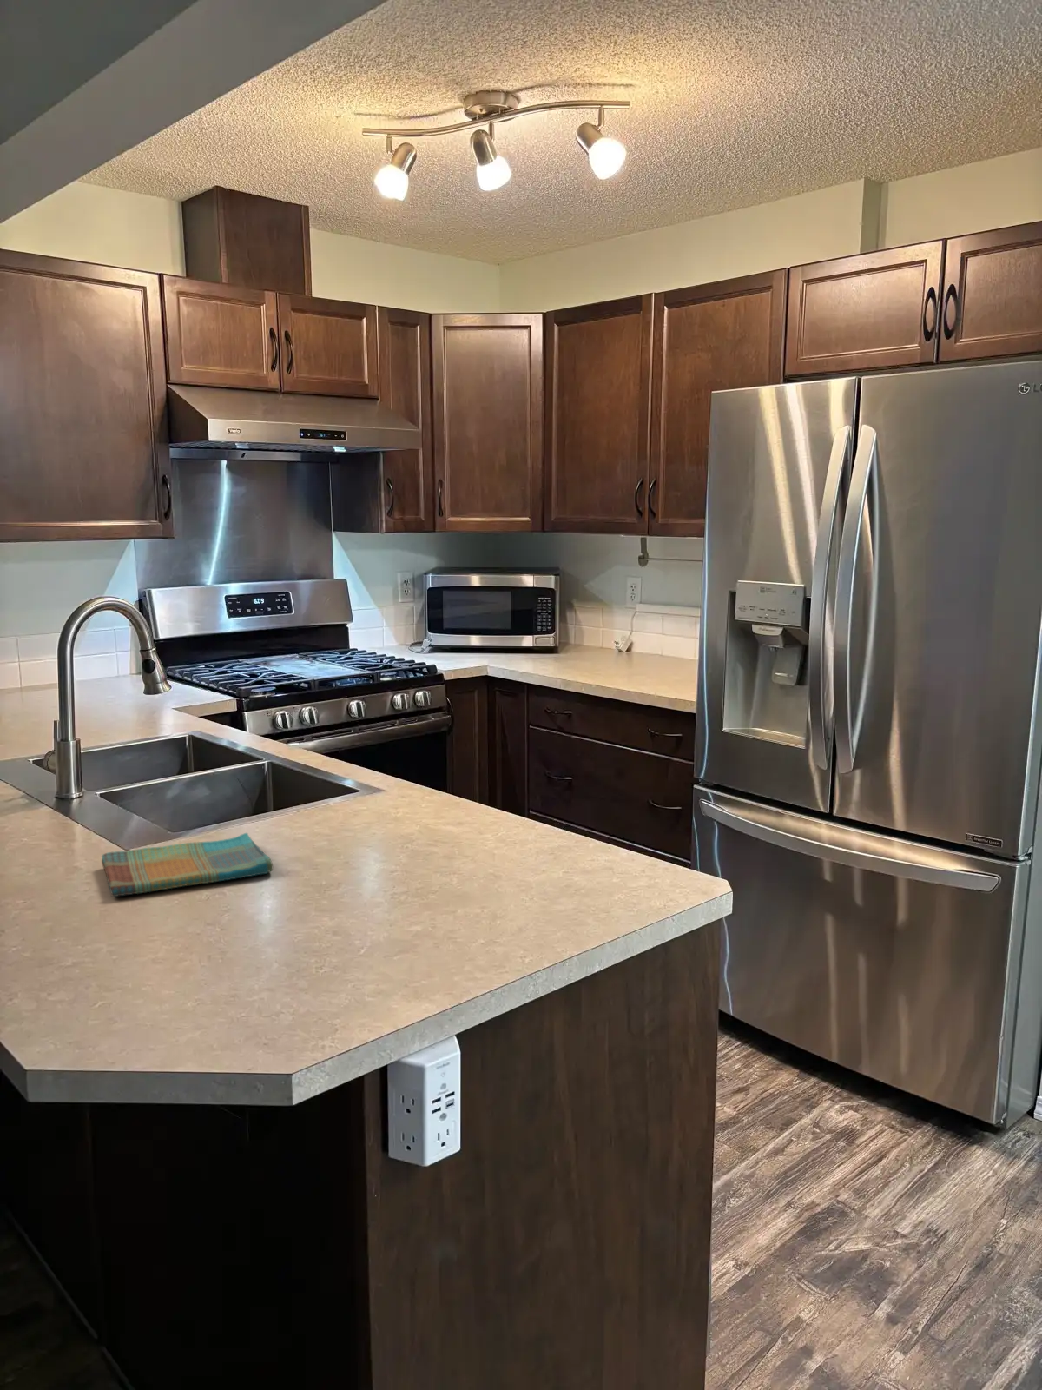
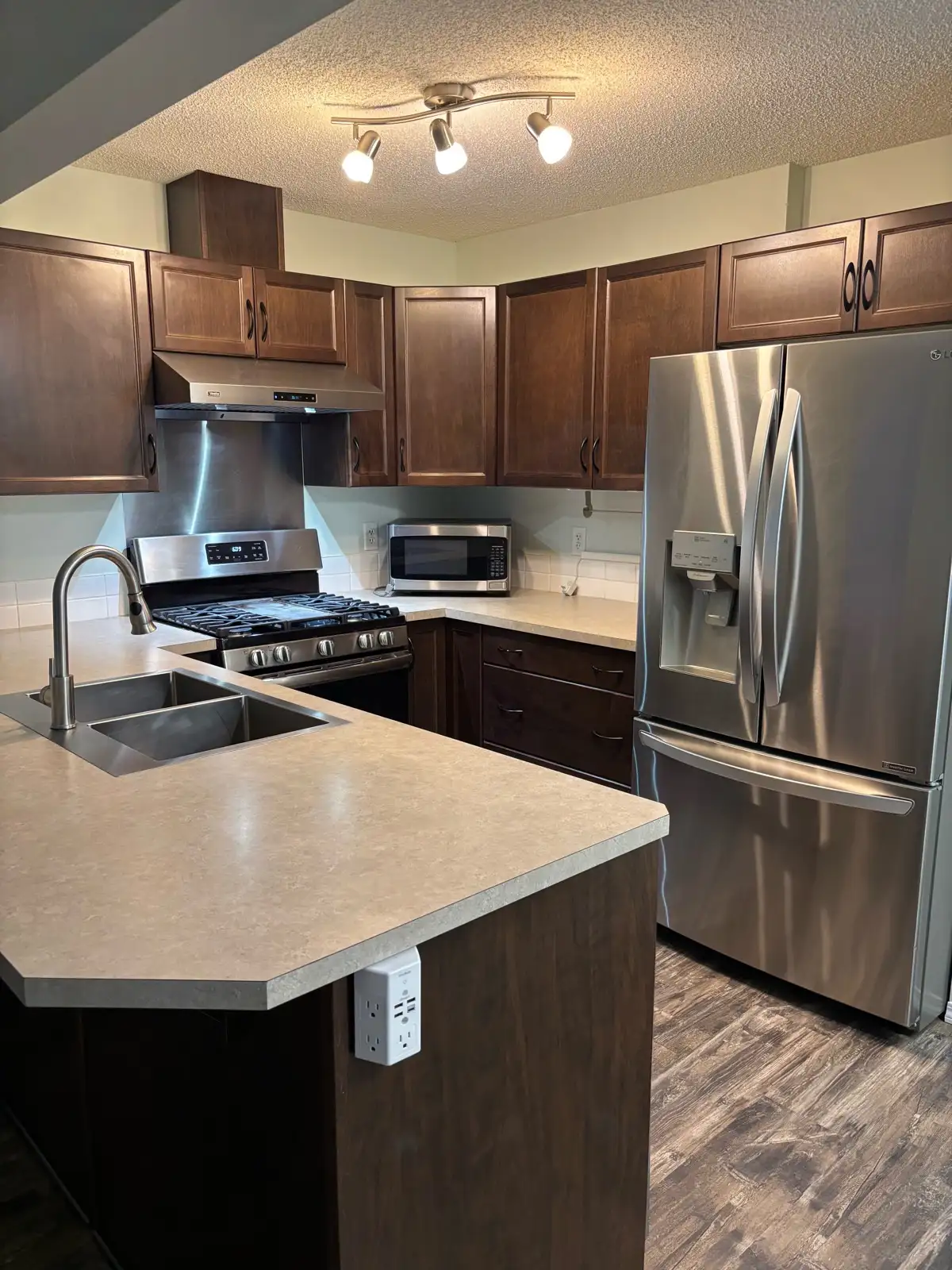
- dish towel (187, 861)
